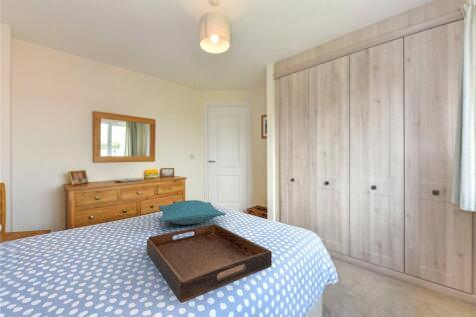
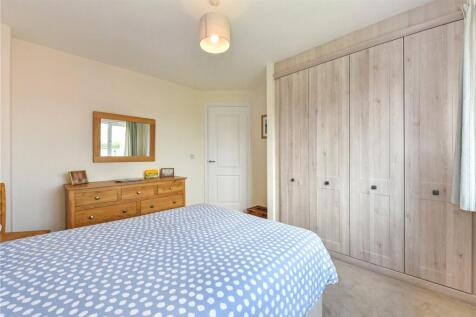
- pillow (189, 211)
- serving tray (203, 250)
